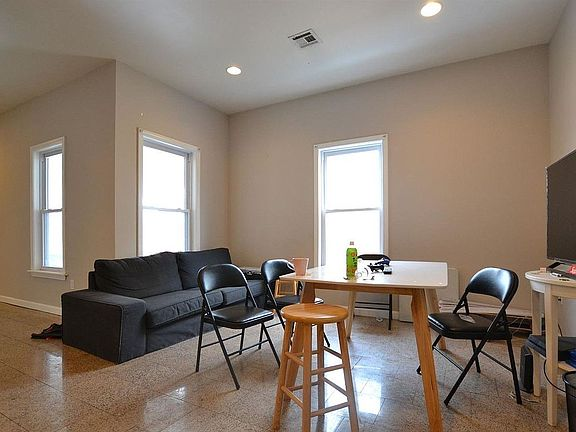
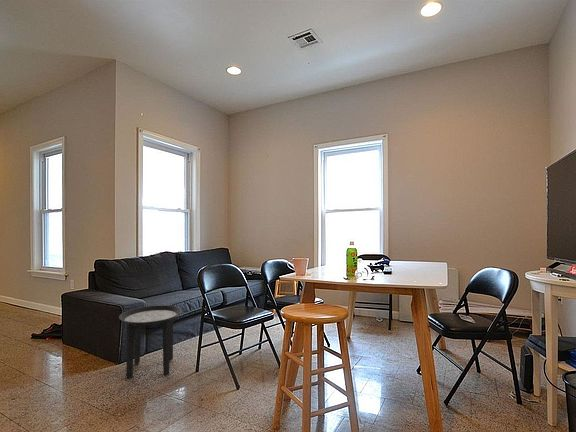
+ side table (140, 337)
